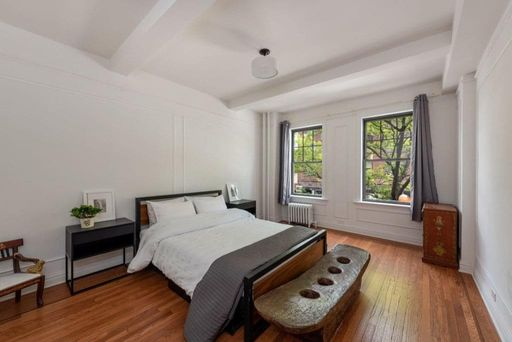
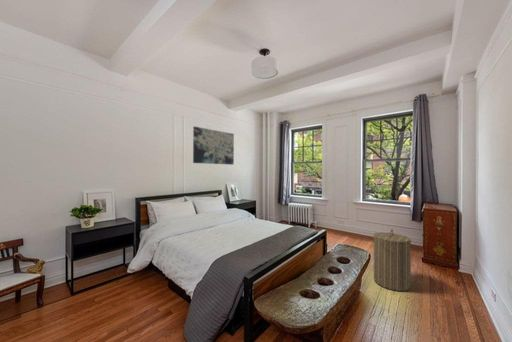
+ laundry hamper (391, 256)
+ wall art (215, 147)
